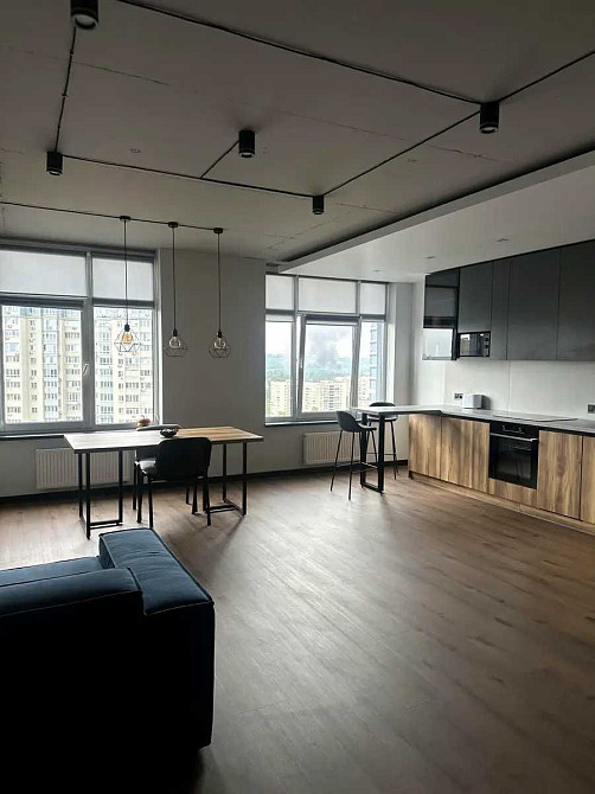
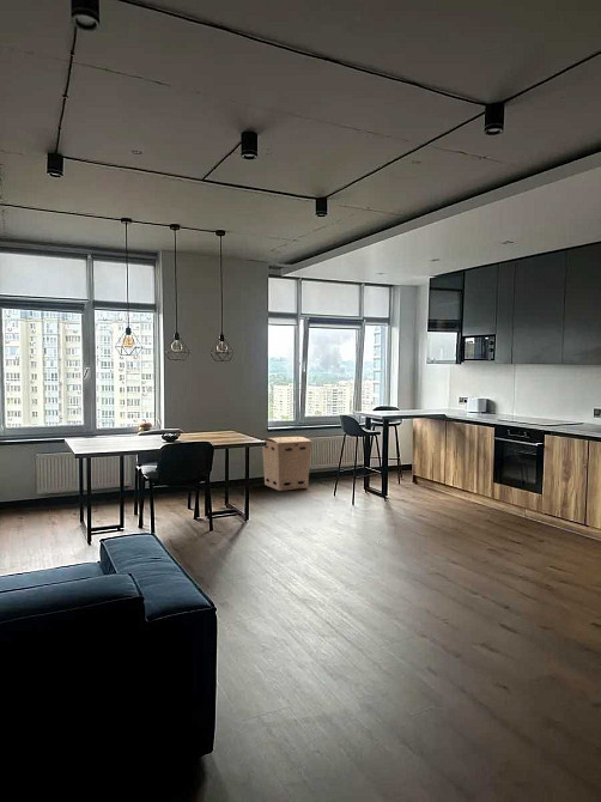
+ cardboard box (286, 462)
